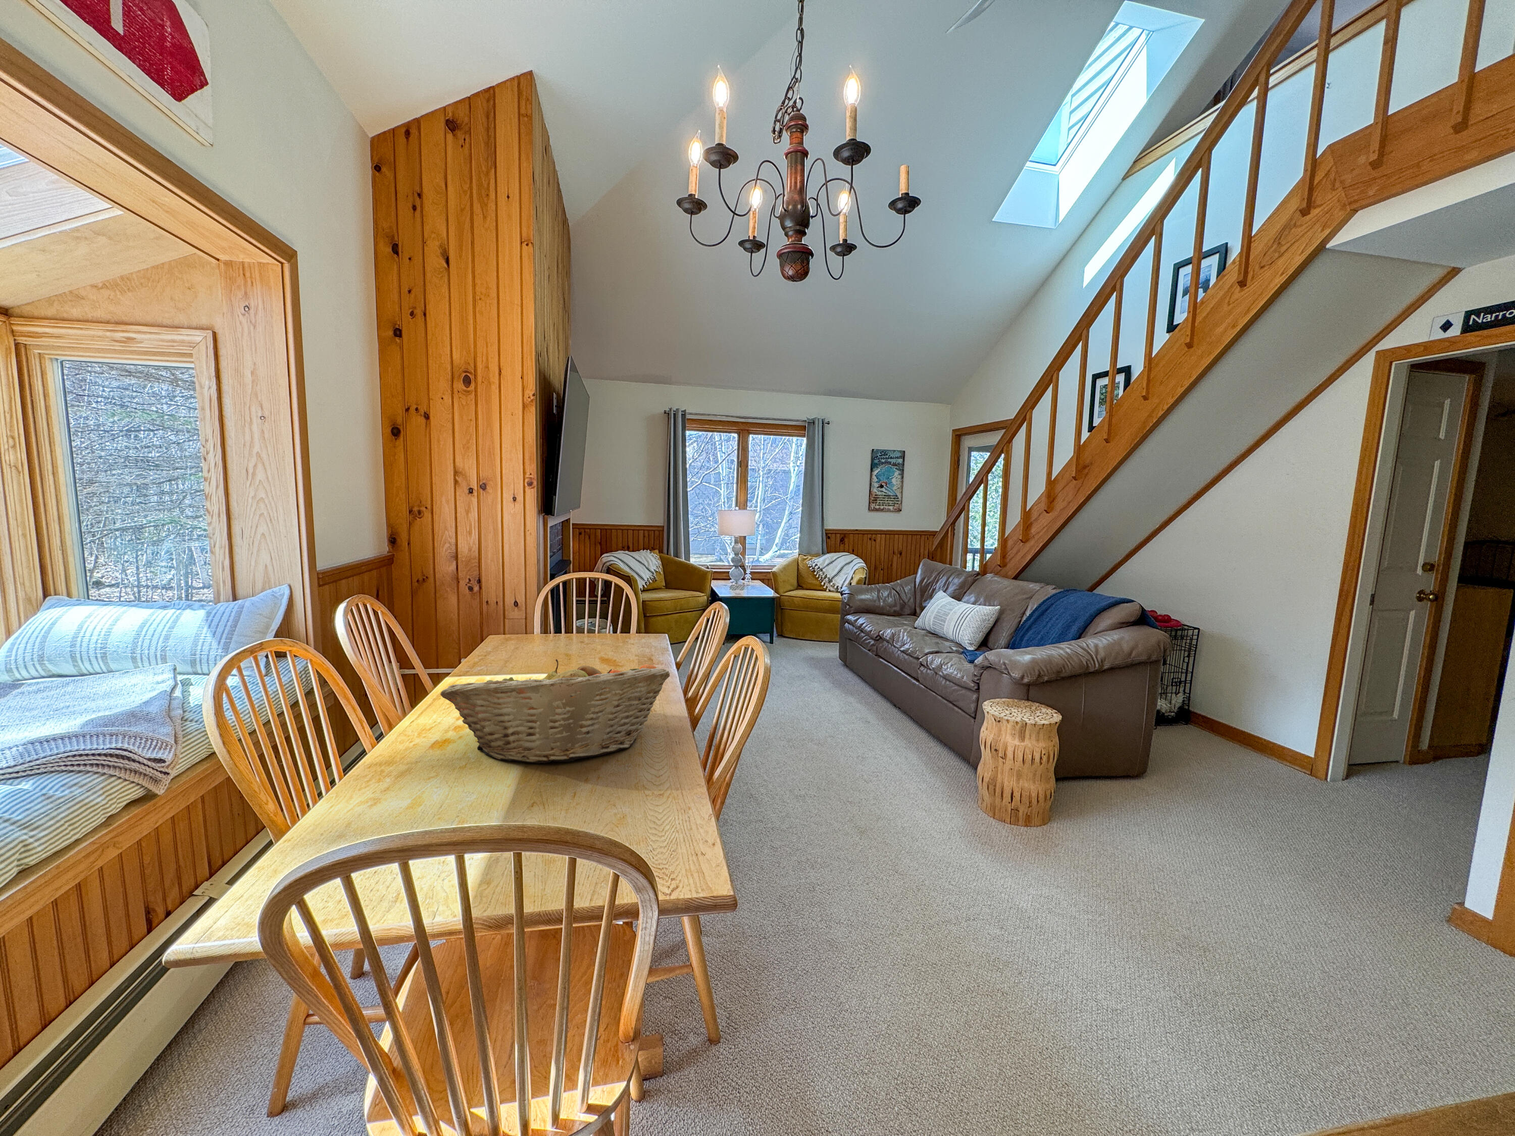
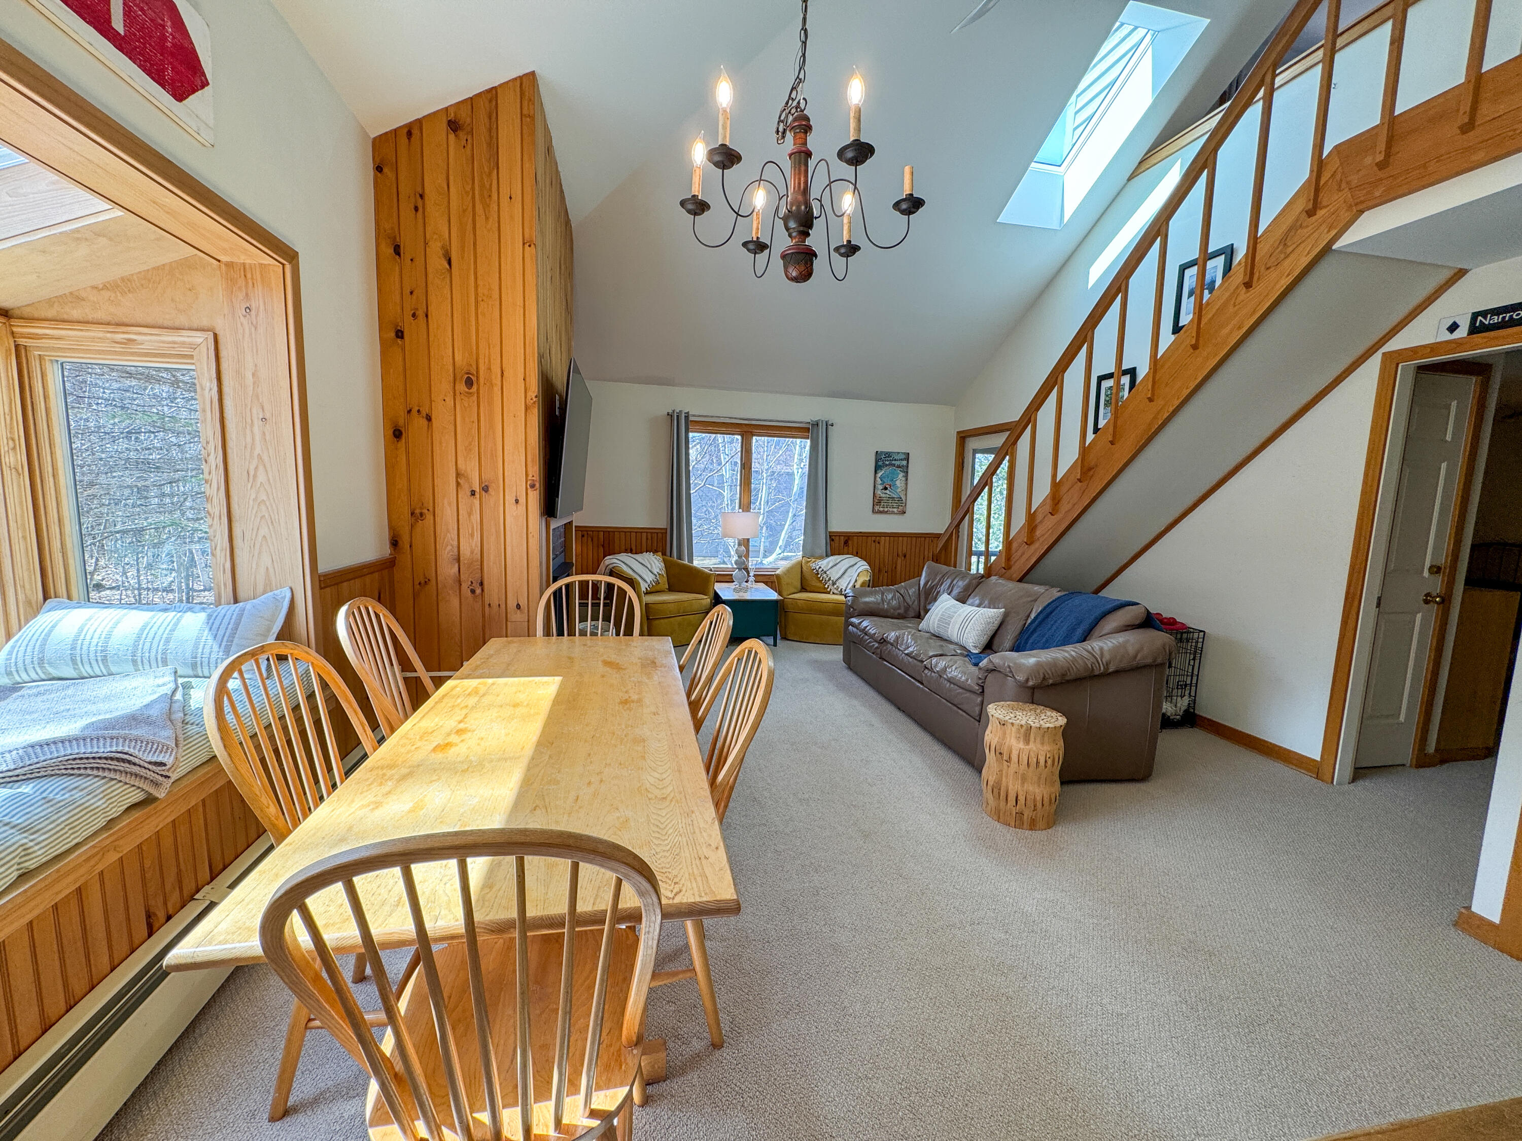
- fruit basket (562, 699)
